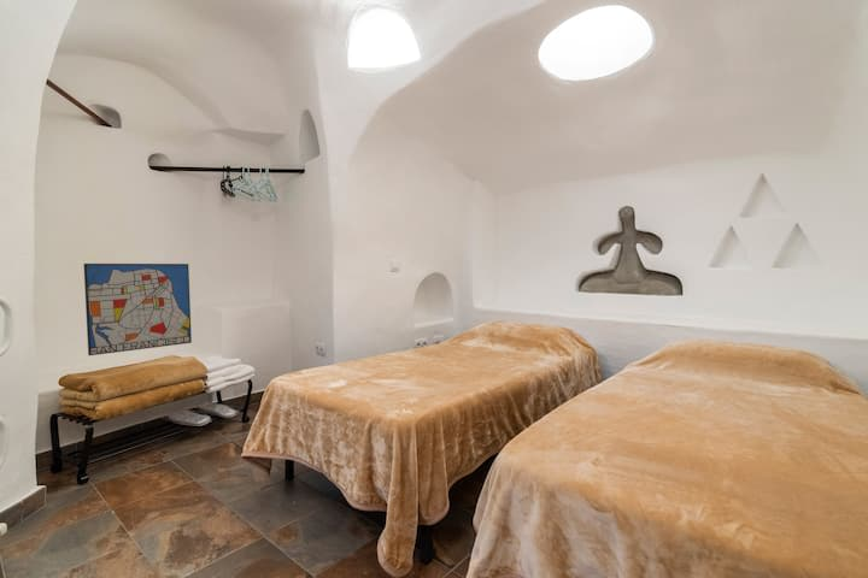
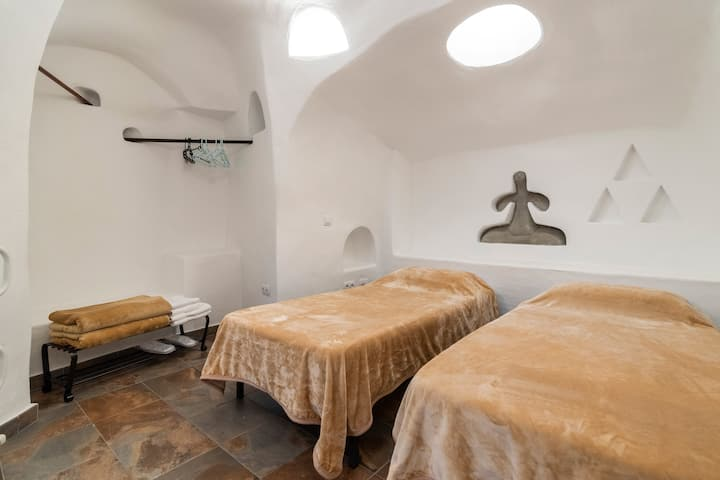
- wall art (141, 306)
